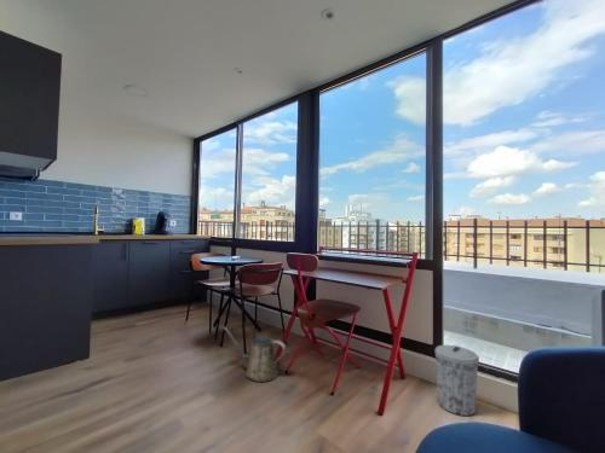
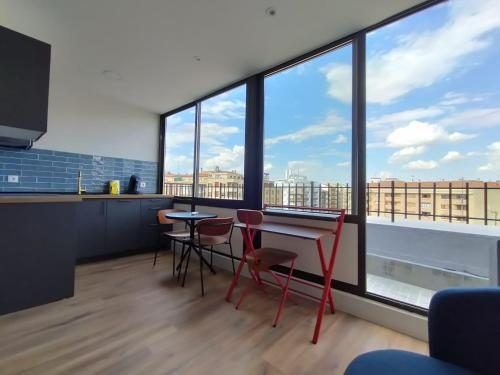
- watering can (252, 350)
- trash can (455, 376)
